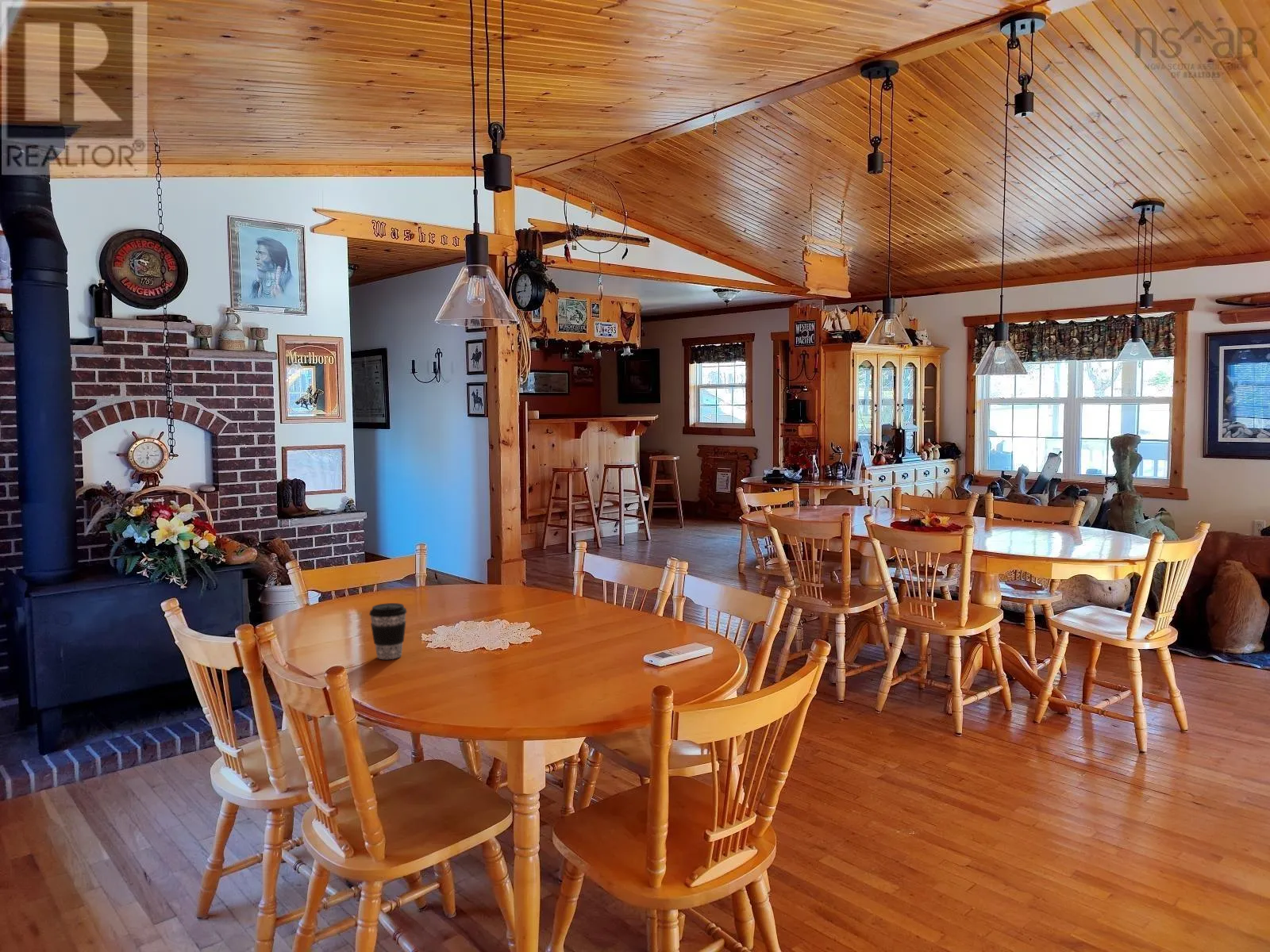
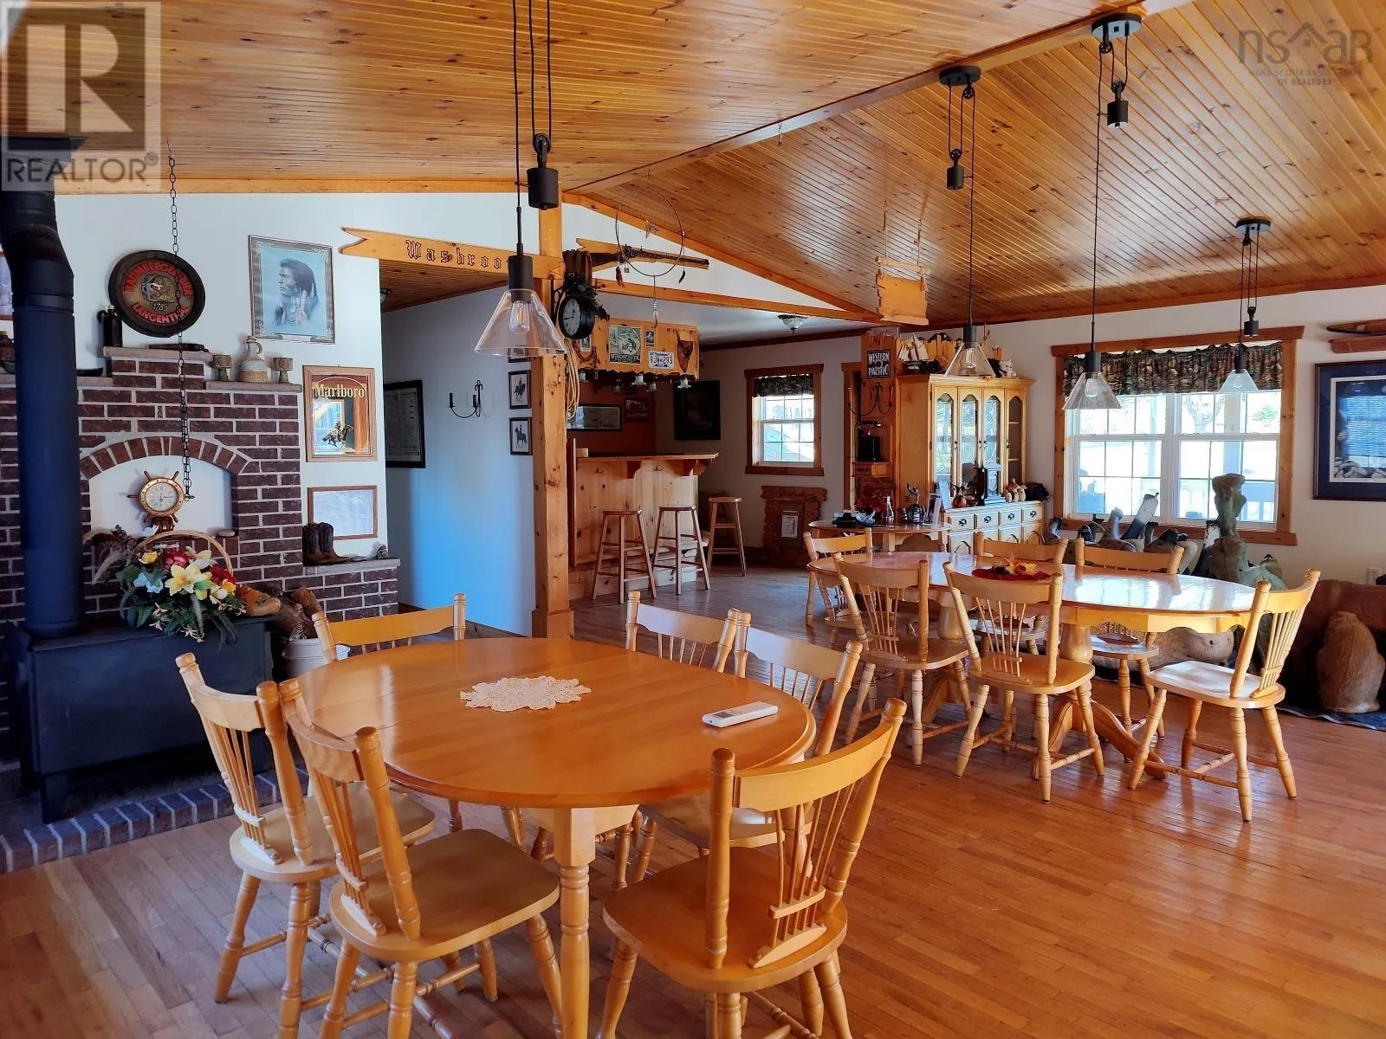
- coffee cup (388, 631)
